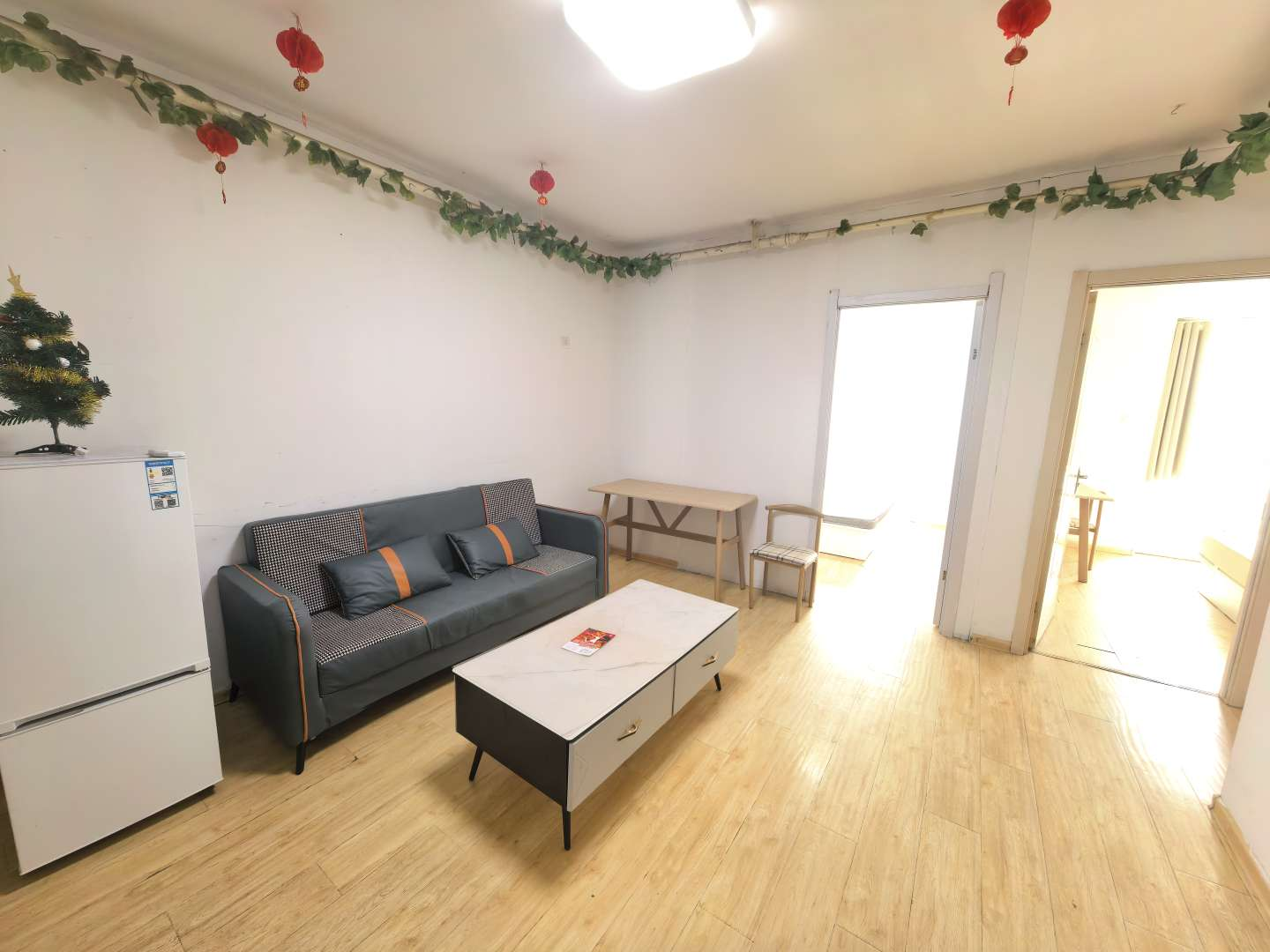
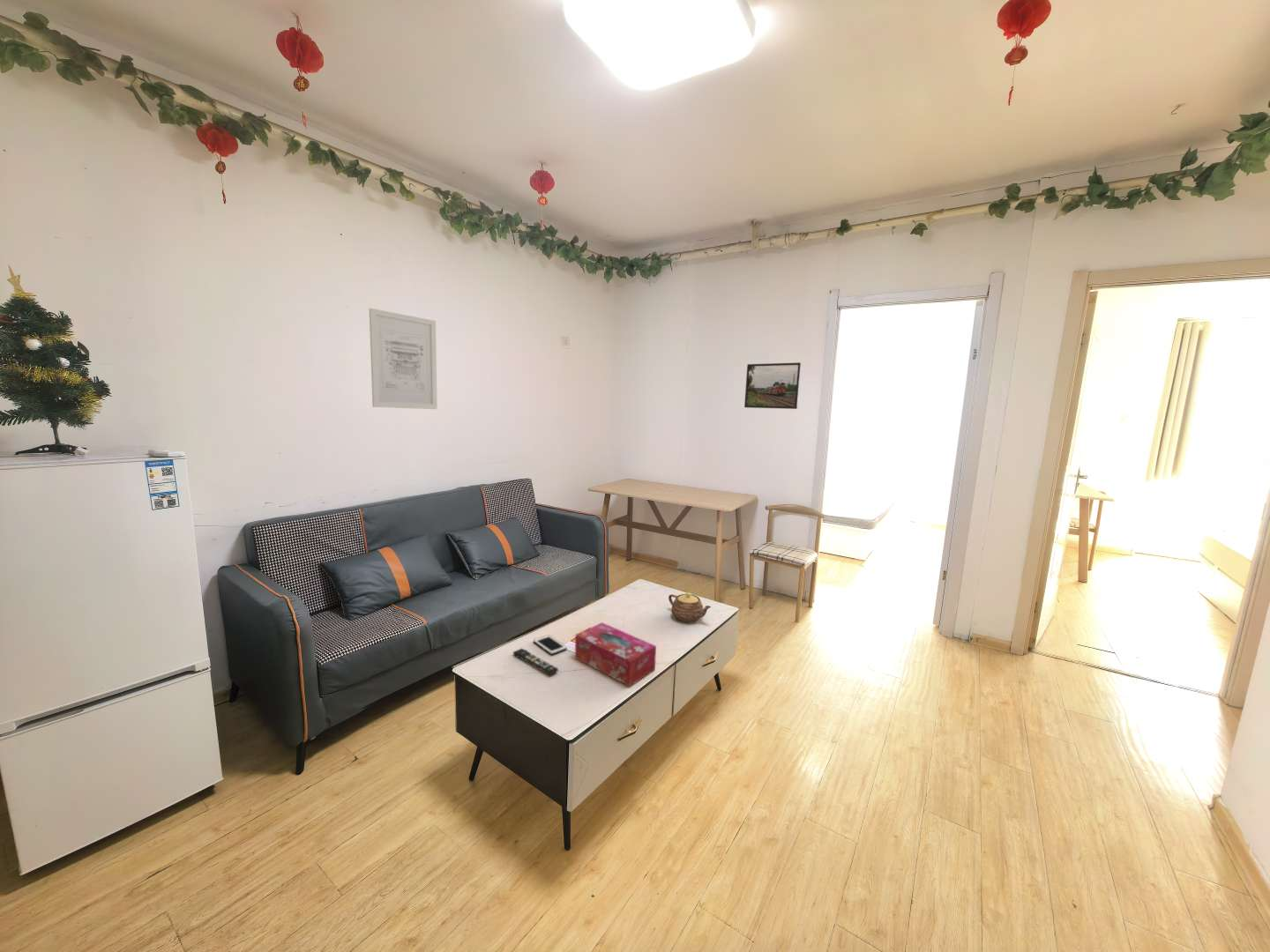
+ wall art (405, 361)
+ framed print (772, 385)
+ tissue box (614, 651)
+ remote control (534, 661)
+ cell phone (549, 644)
+ teapot (689, 606)
